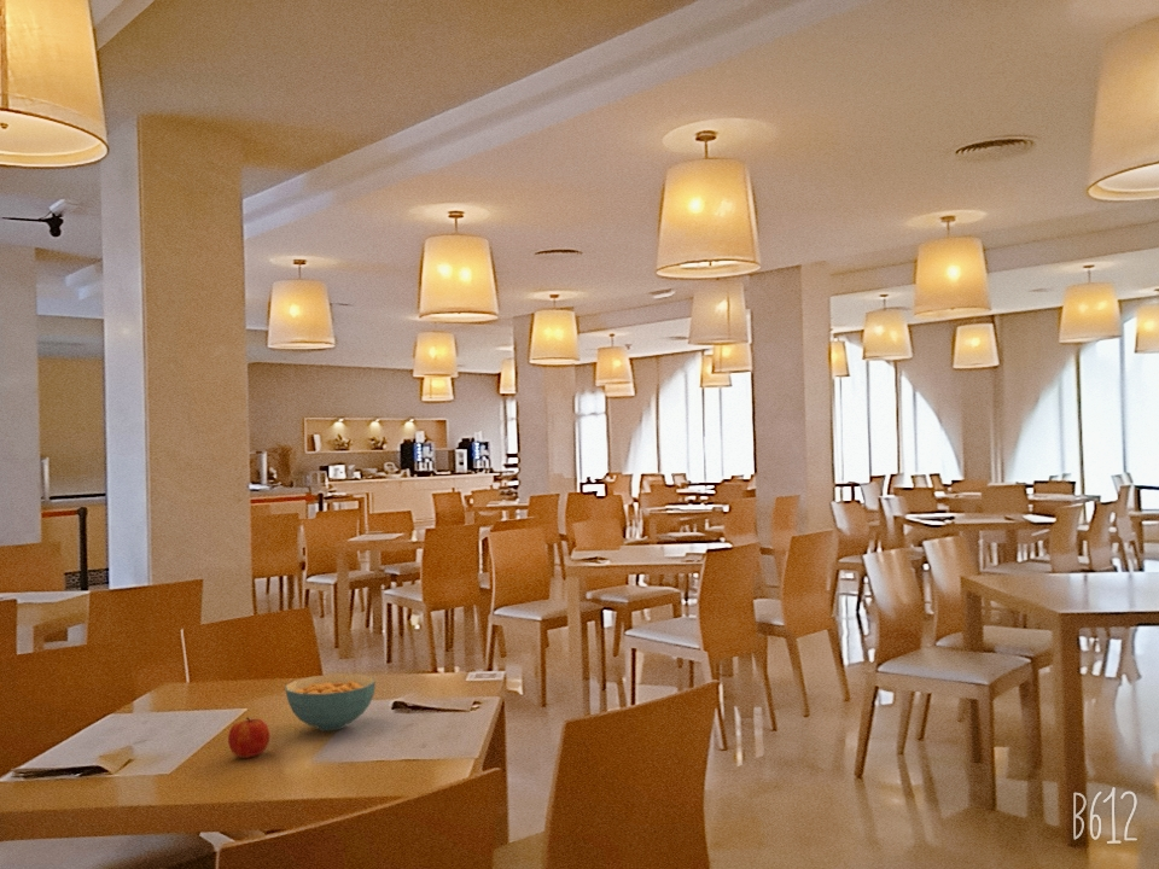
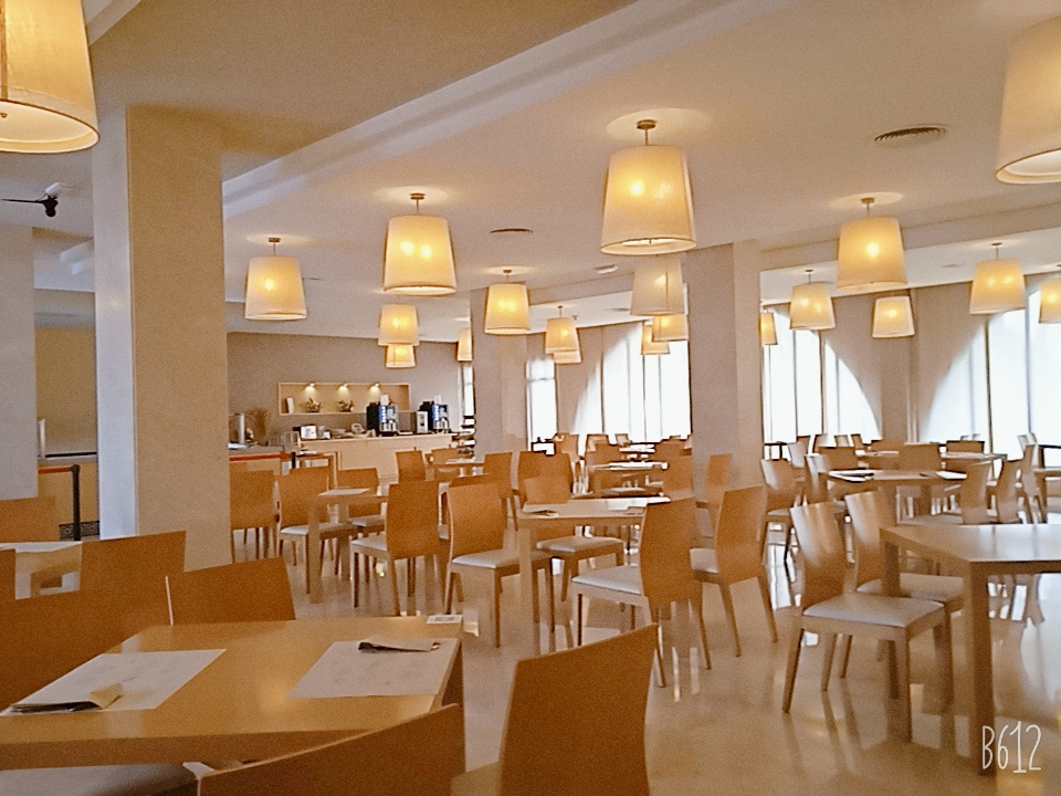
- fruit (249, 735)
- cereal bowl (331, 705)
